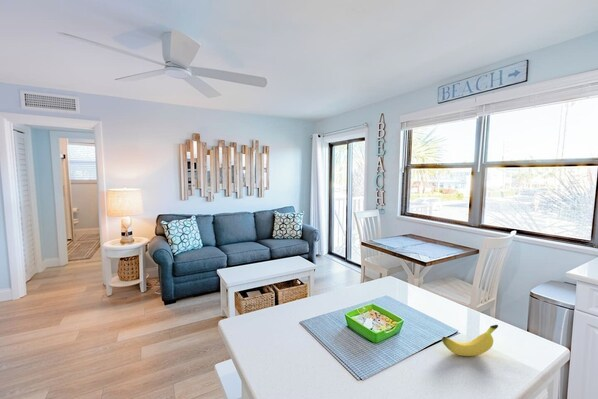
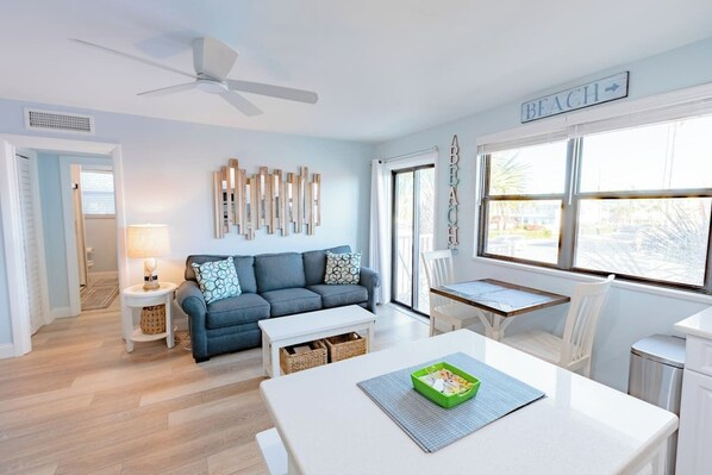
- banana (470, 341)
